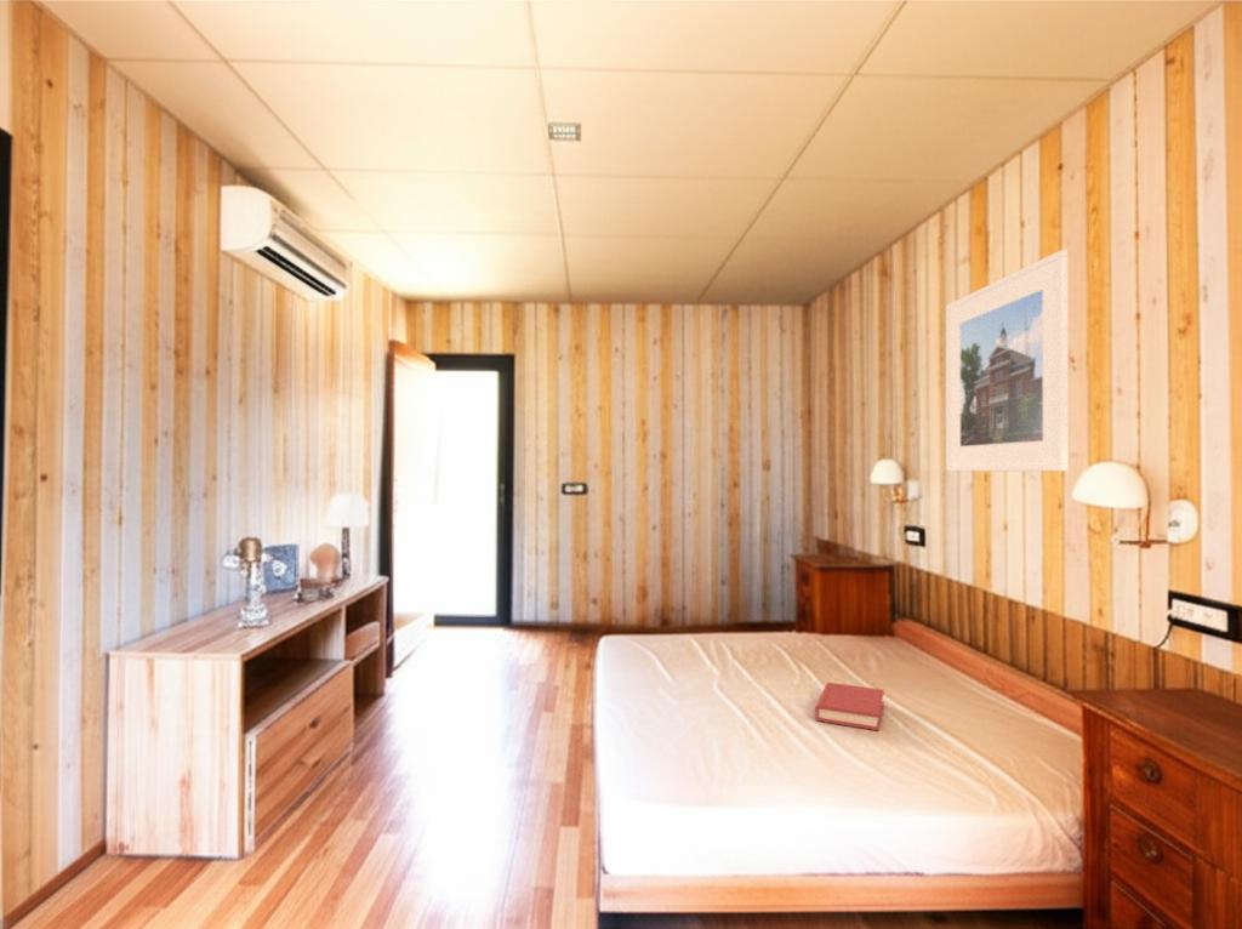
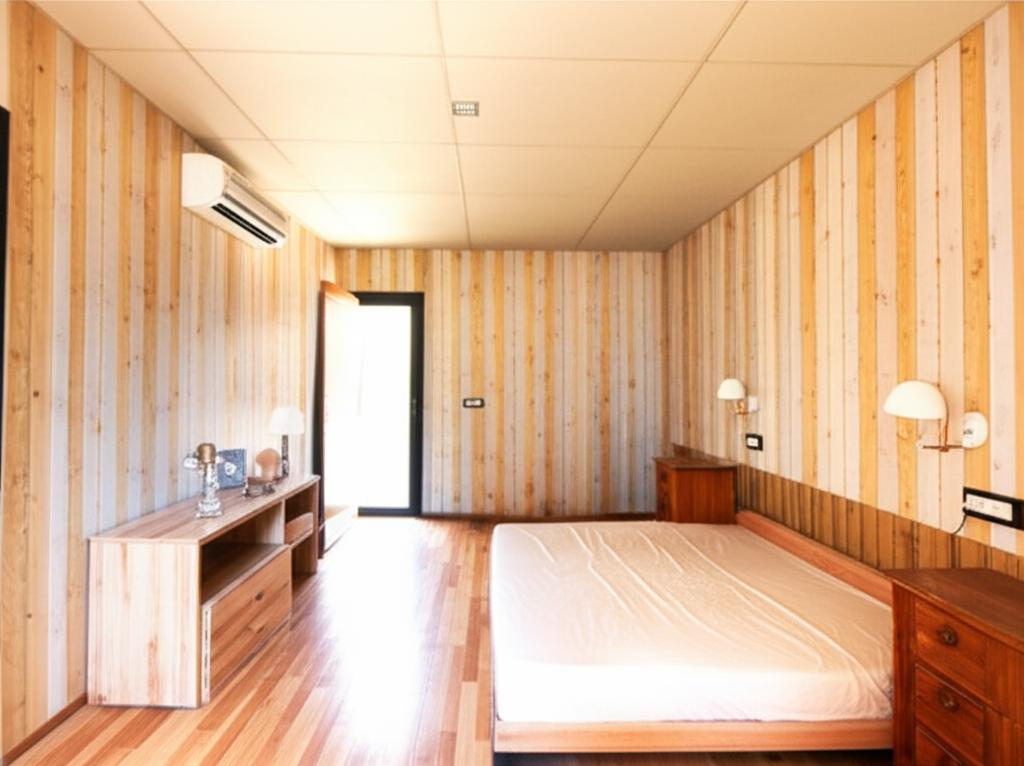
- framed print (998, 376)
- hardback book (850, 705)
